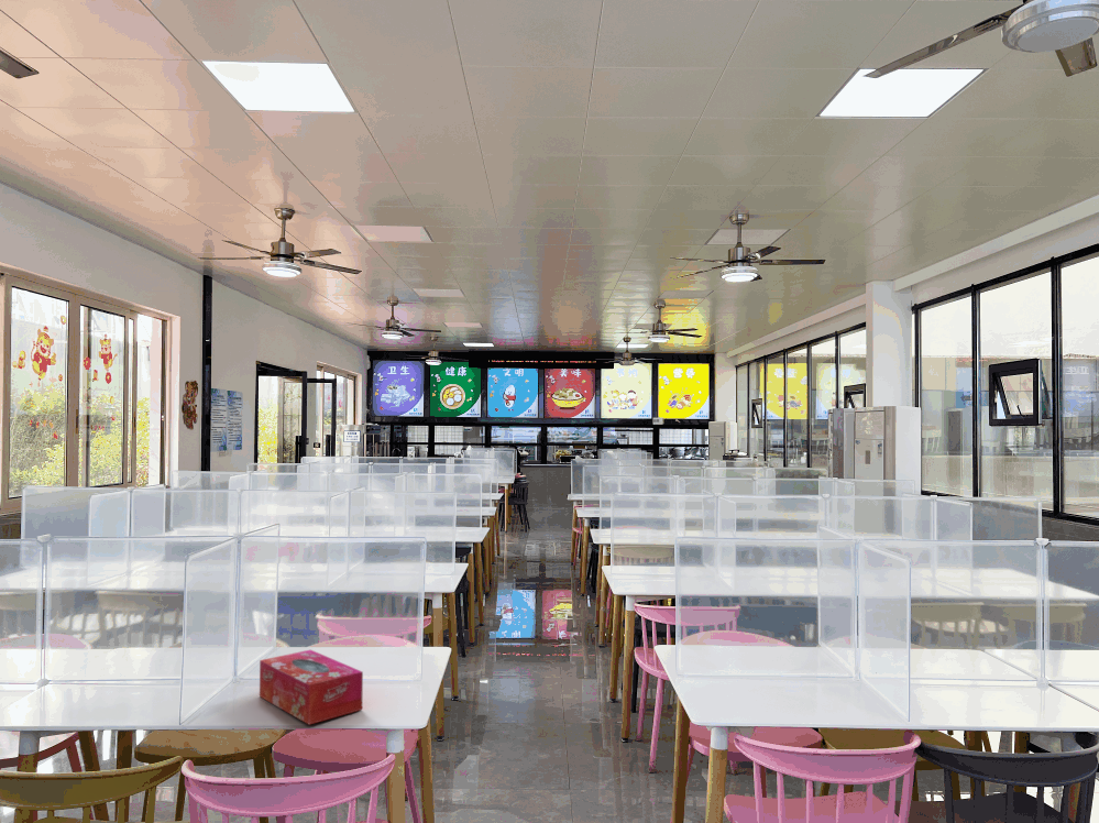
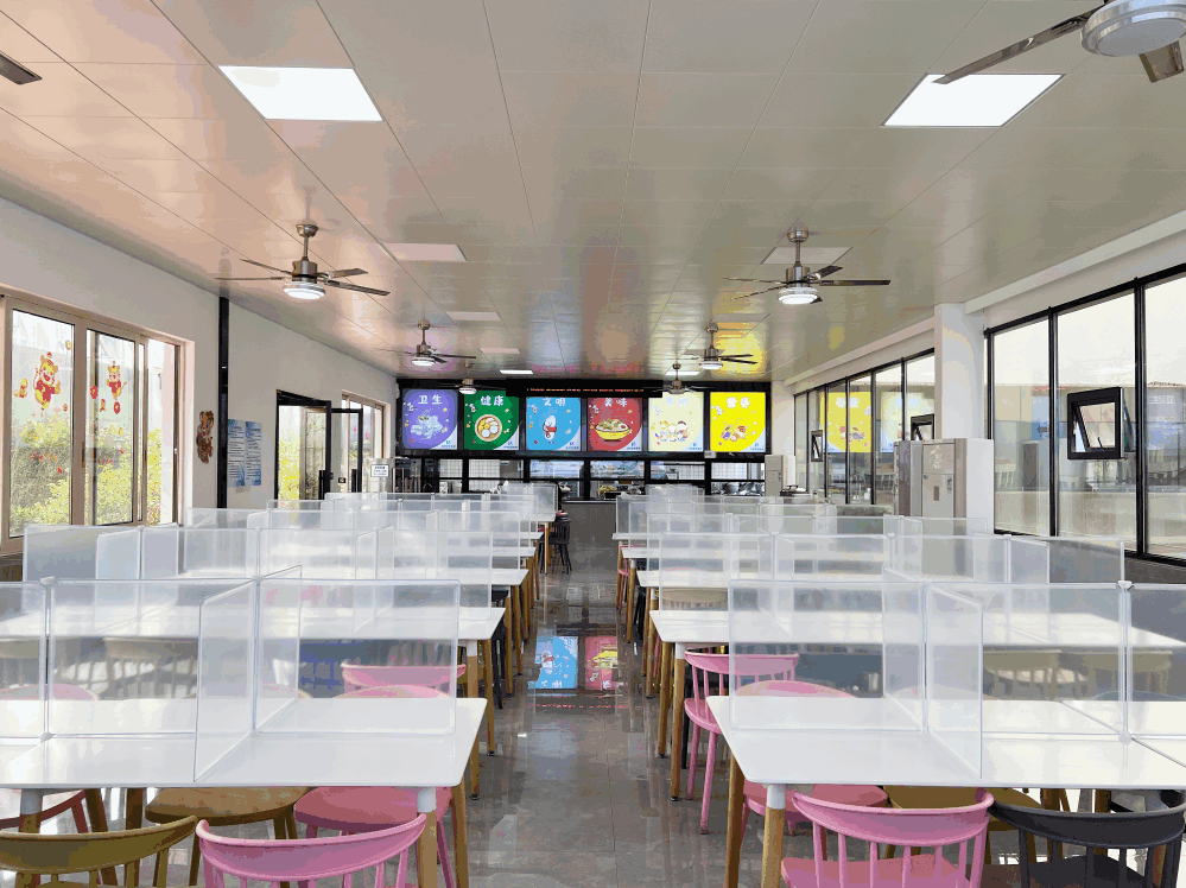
- tissue box (309, 684)
